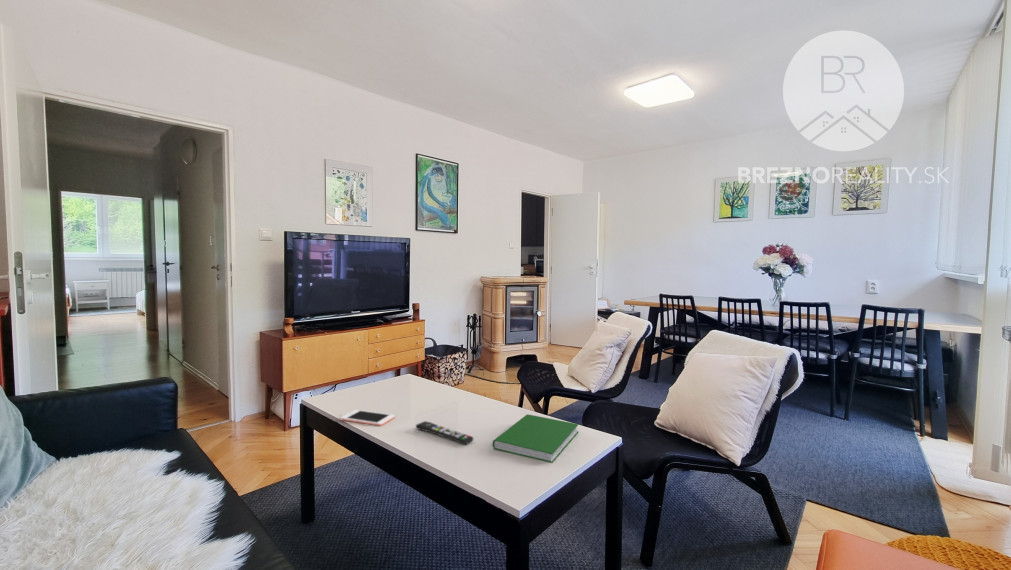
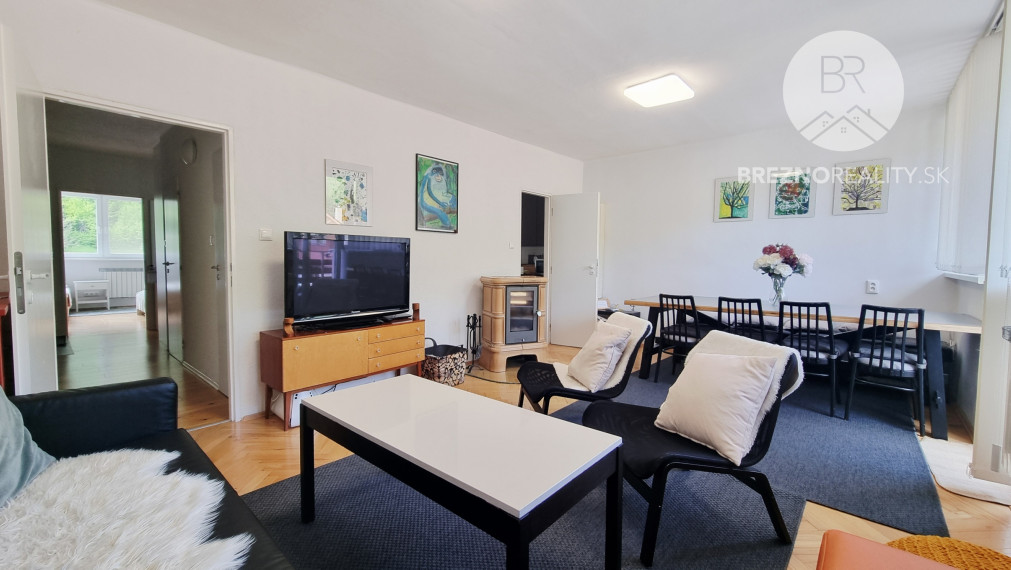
- cell phone (367, 417)
- remote control (443, 432)
- hardcover book (537, 435)
